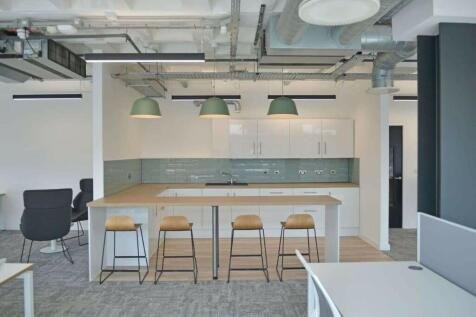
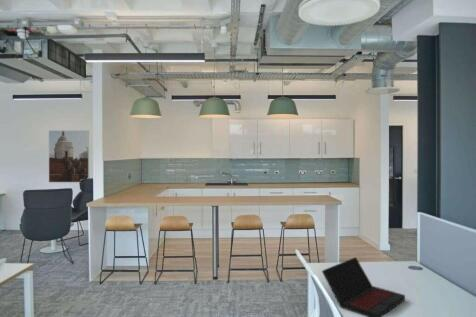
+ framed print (69, 156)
+ laptop (363, 284)
